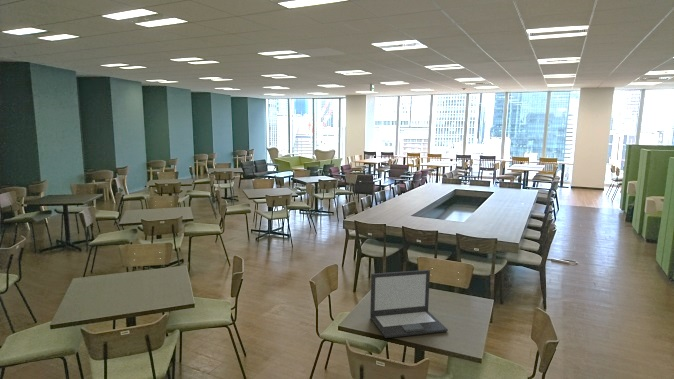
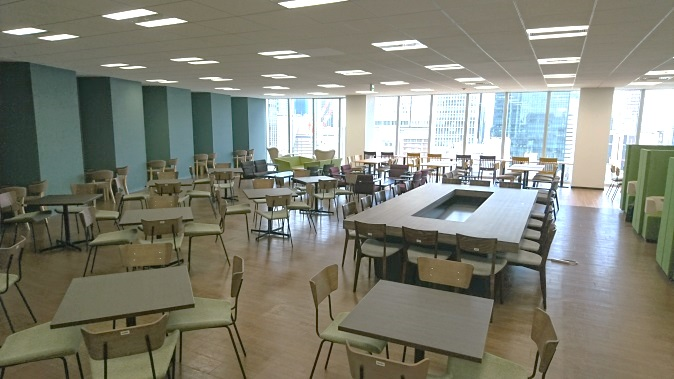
- laptop (408, 301)
